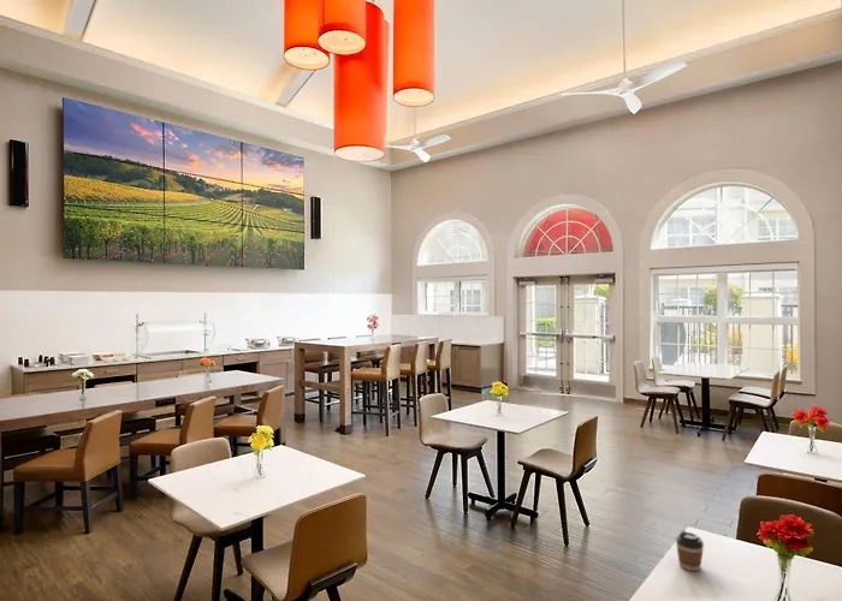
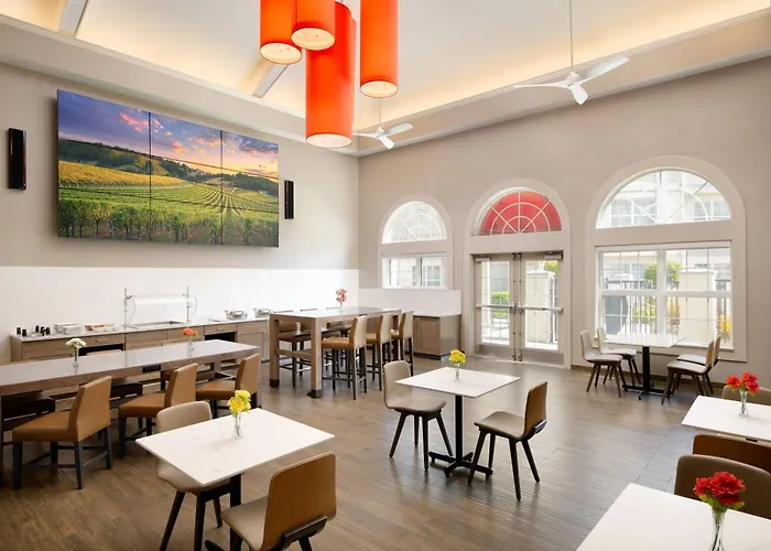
- coffee cup (689, 549)
